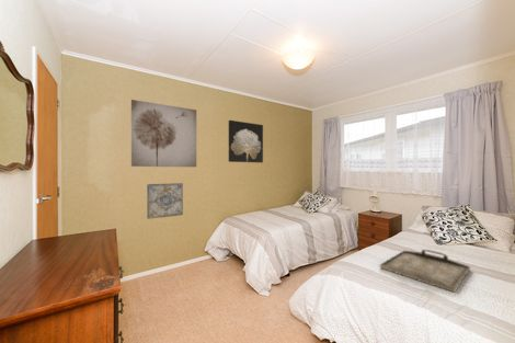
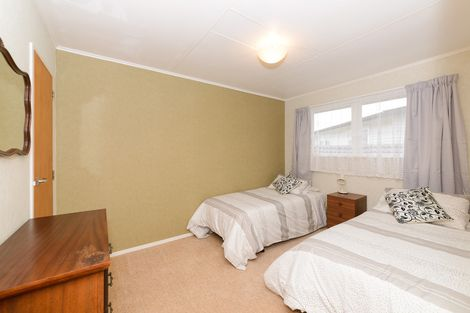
- serving tray (424, 263)
- wall art (165, 136)
- wall art (165, 199)
- wall art (245, 142)
